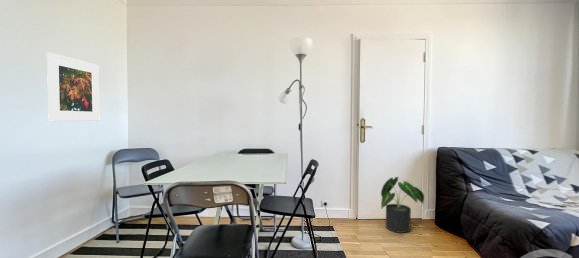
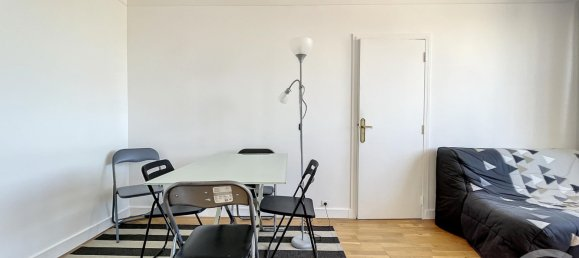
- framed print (76, 90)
- potted plant (405, 205)
